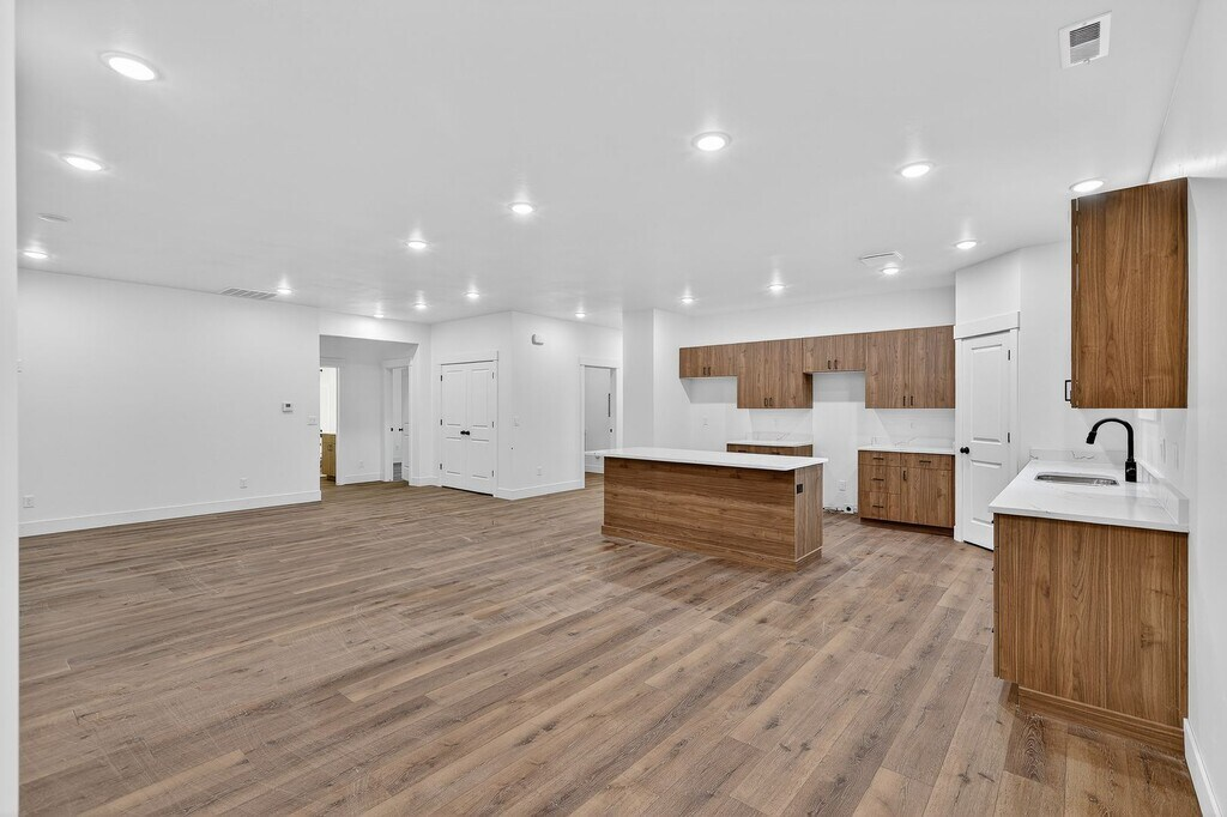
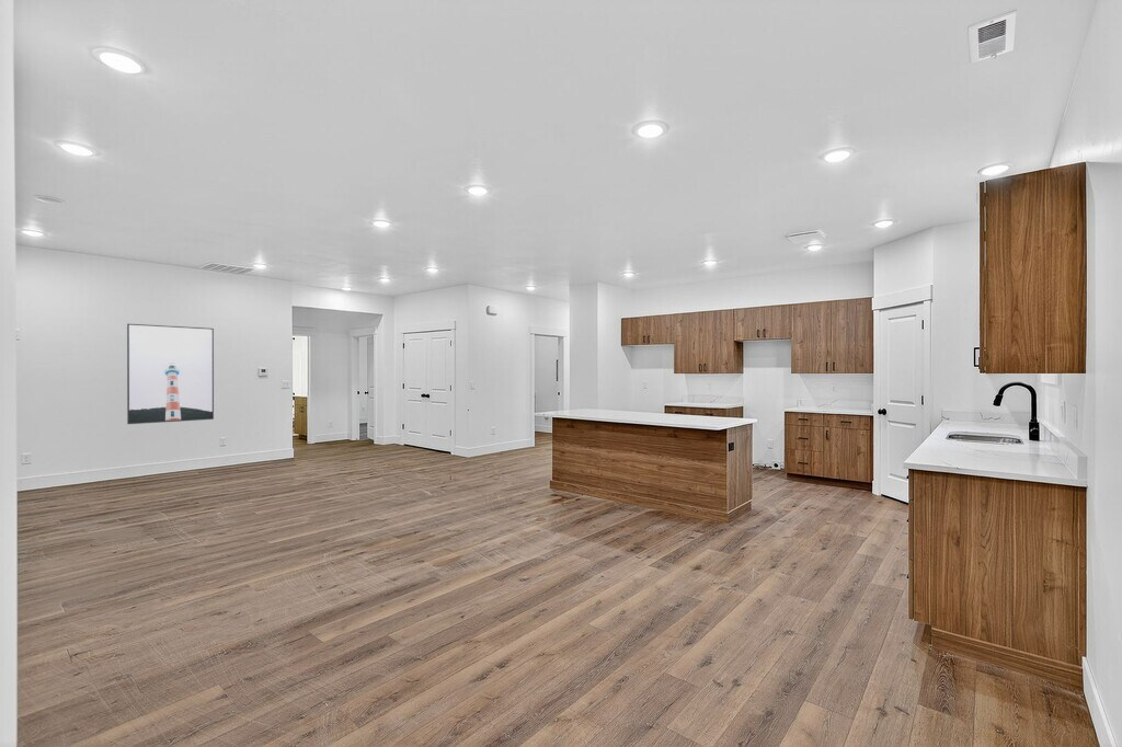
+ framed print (172, 373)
